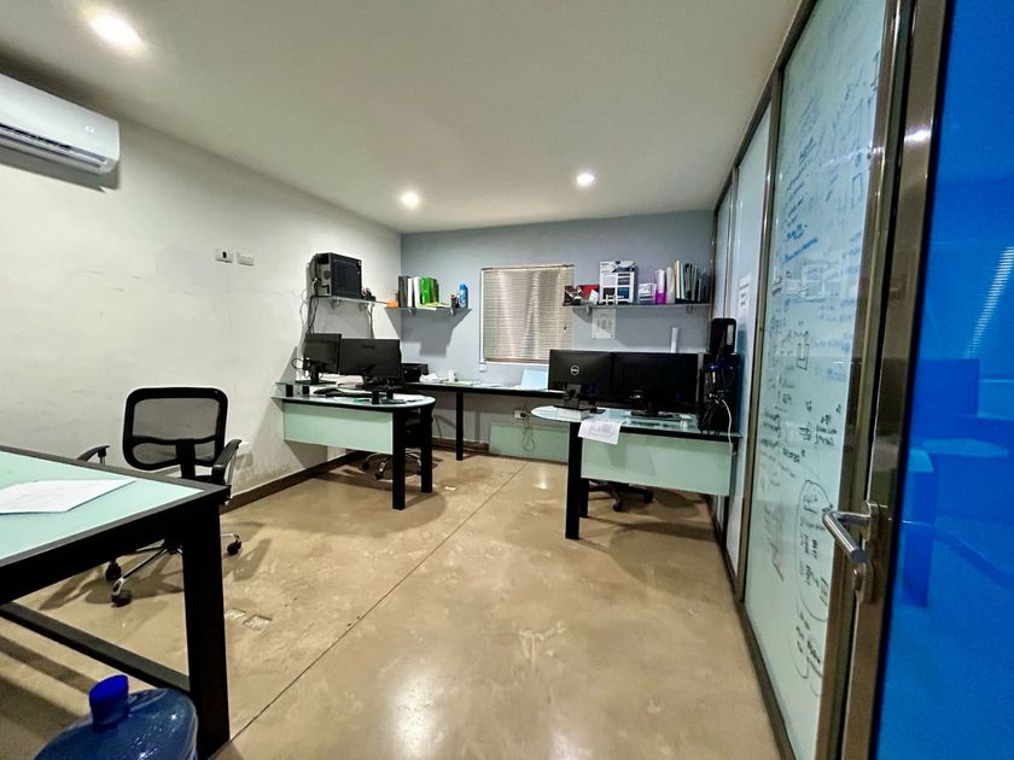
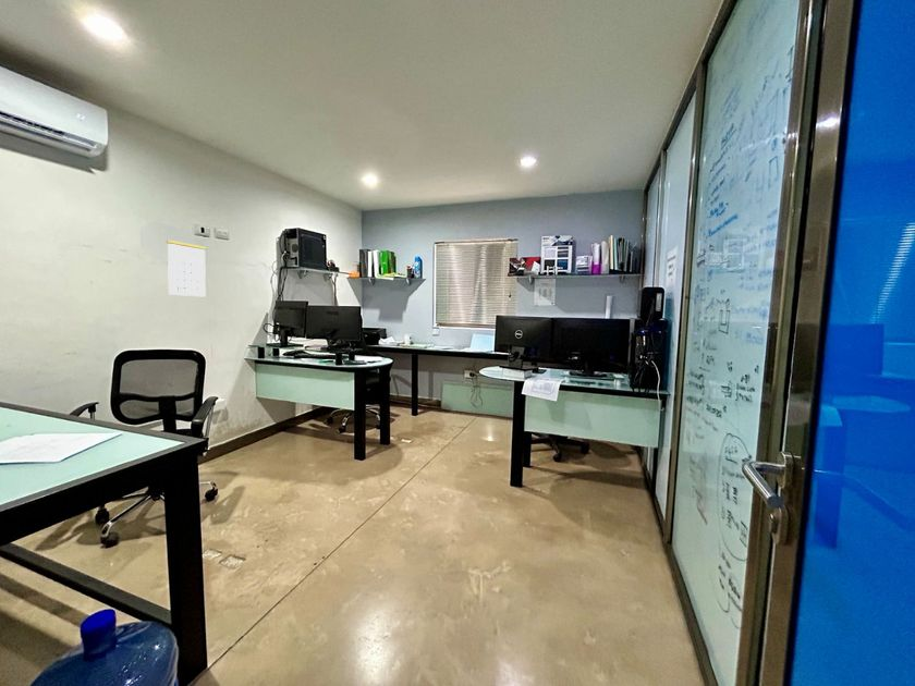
+ calendar (187, 264)
